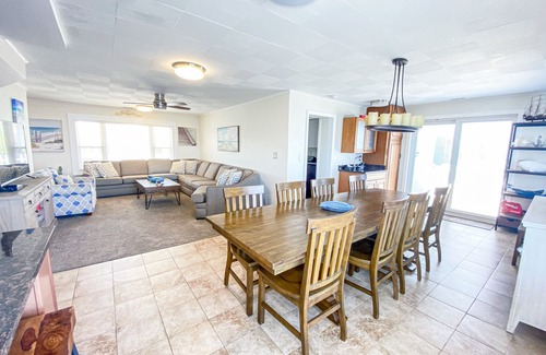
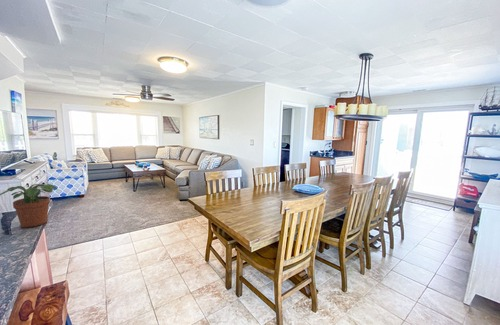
+ potted plant (30, 205)
